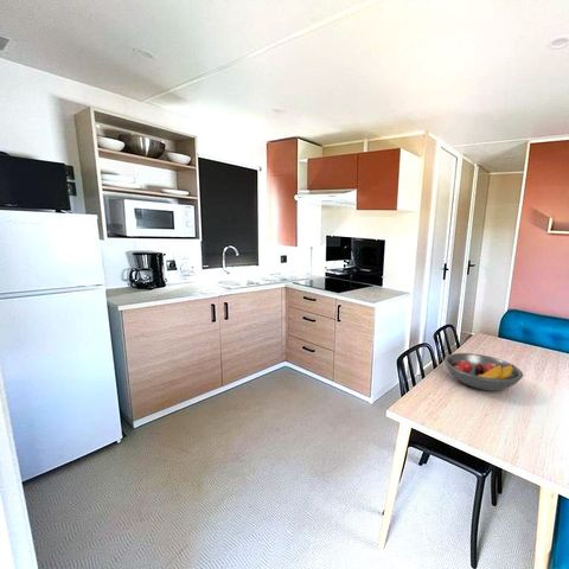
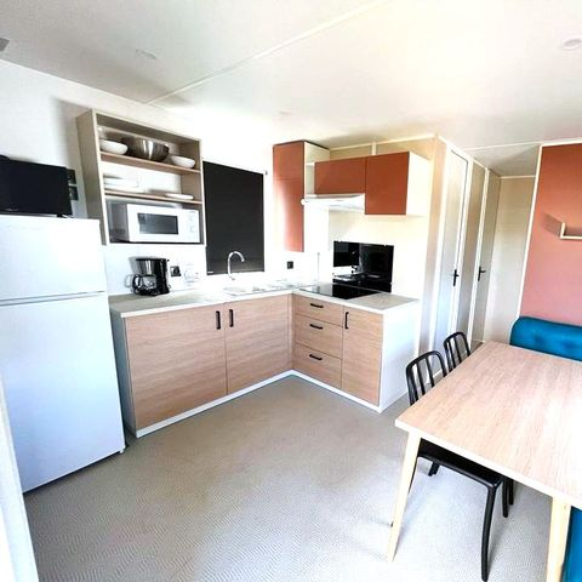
- fruit bowl (480, 371)
